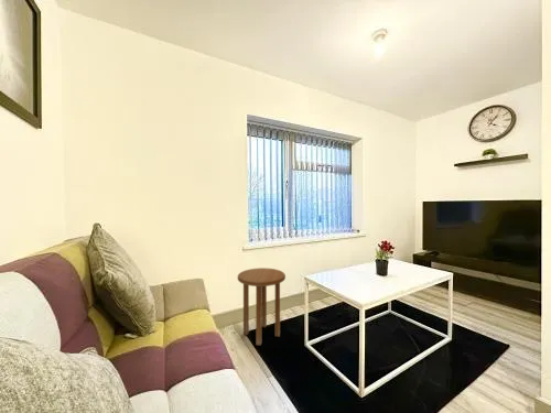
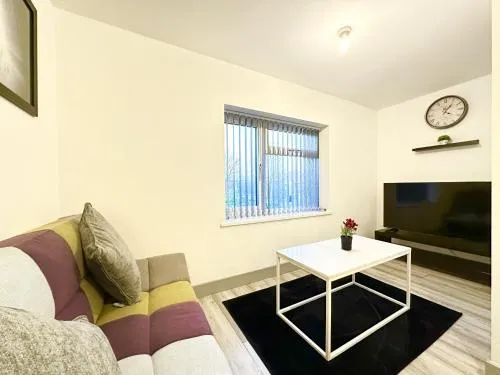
- side table (261, 304)
